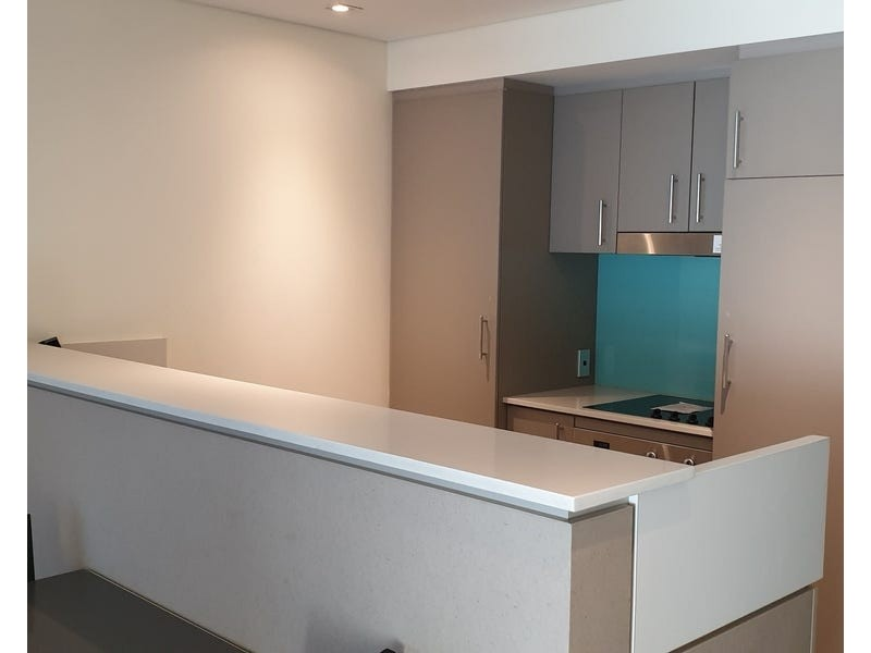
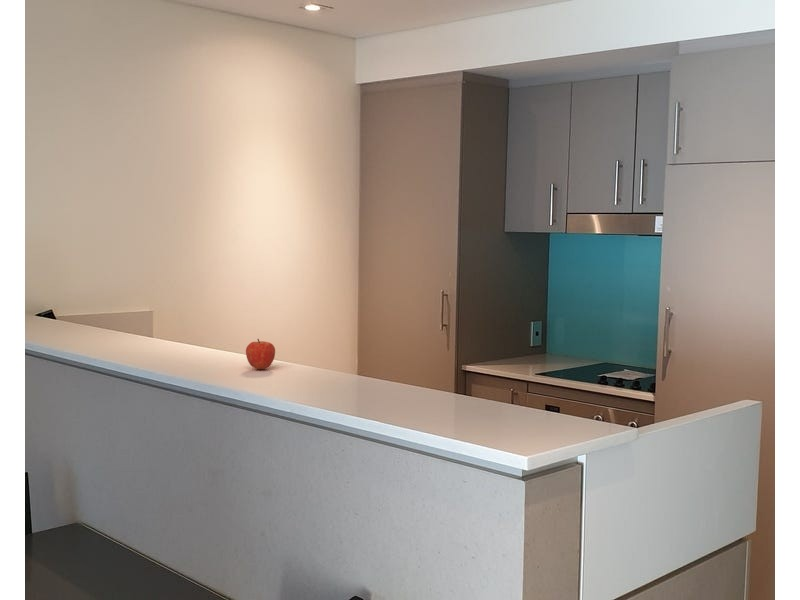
+ fruit (260, 353)
